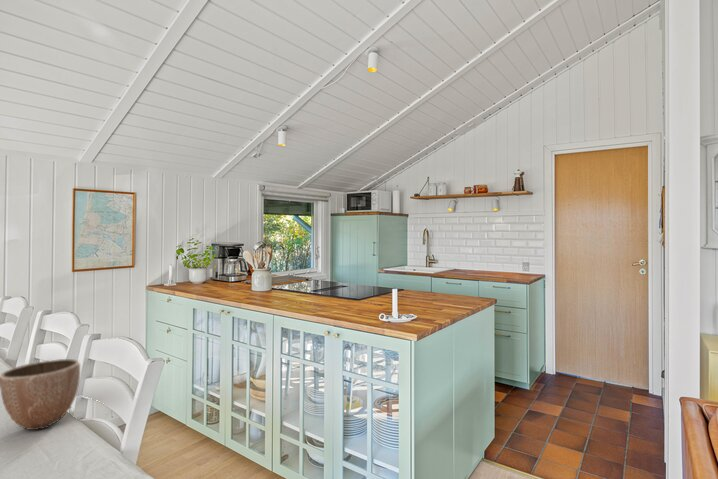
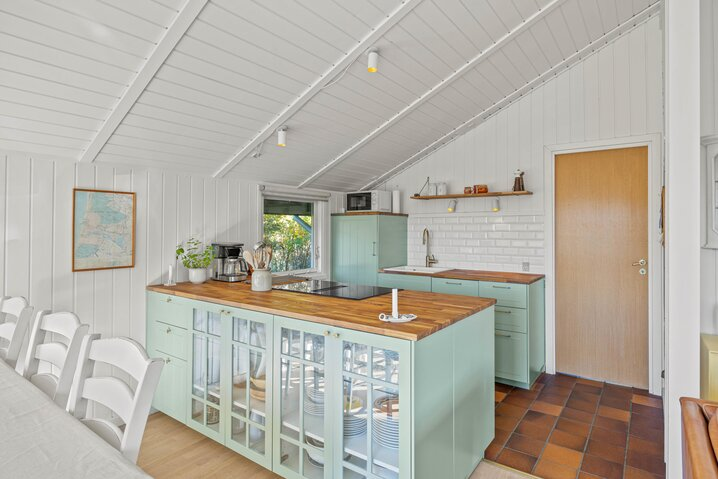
- decorative bowl (41, 395)
